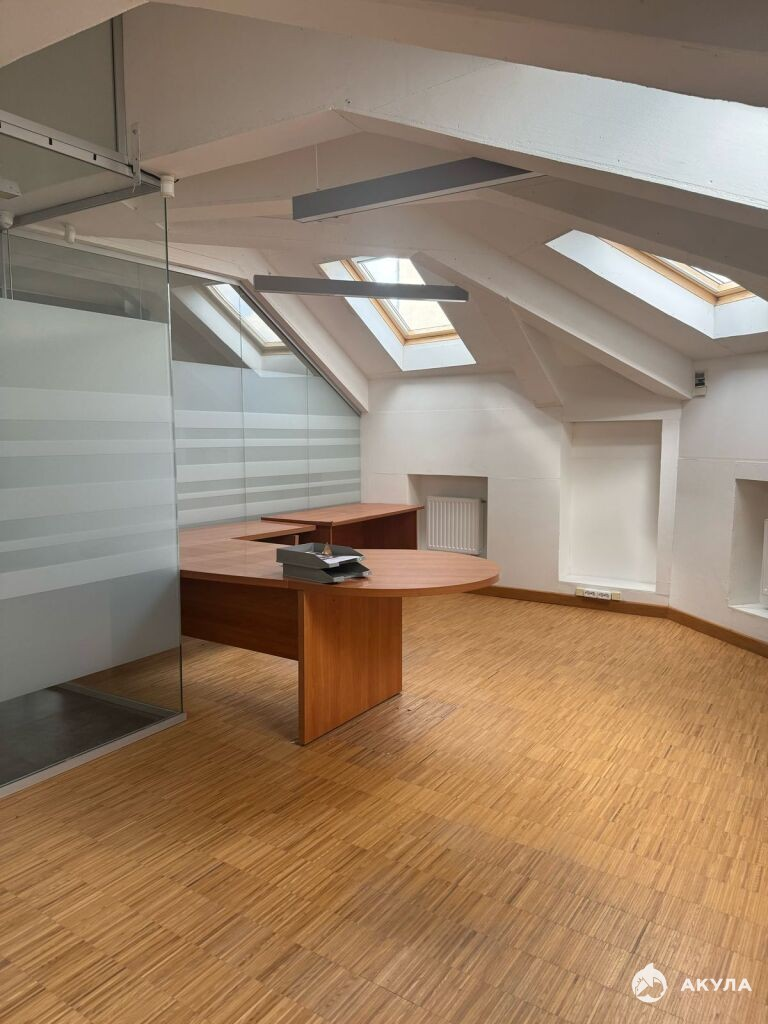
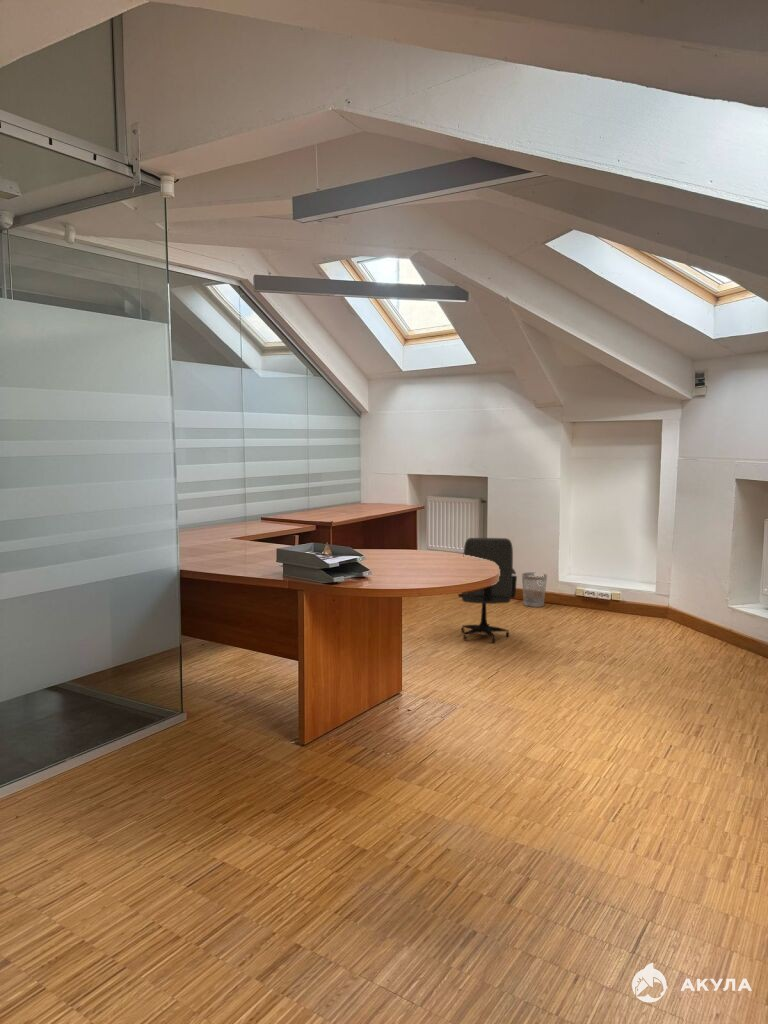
+ wastebasket (534, 589)
+ office chair (484, 588)
